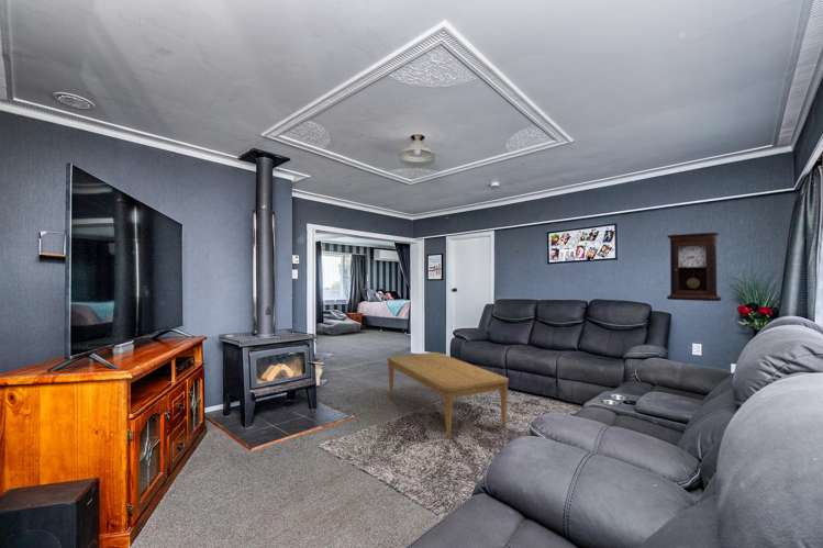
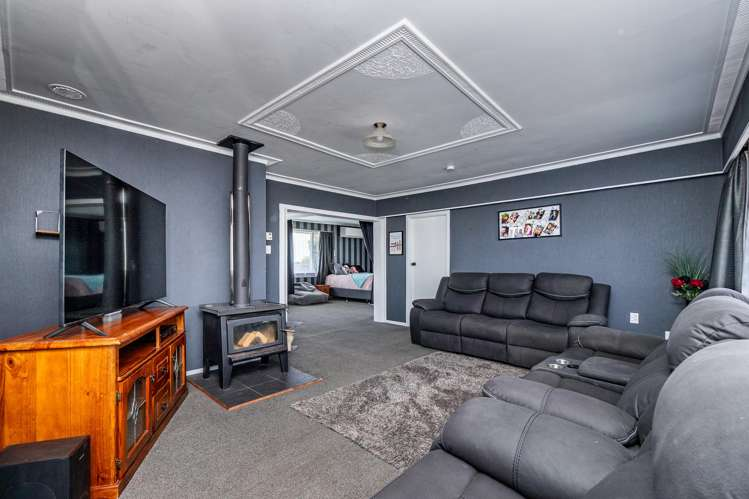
- coffee table (441, 388)
- pendulum clock (692, 267)
